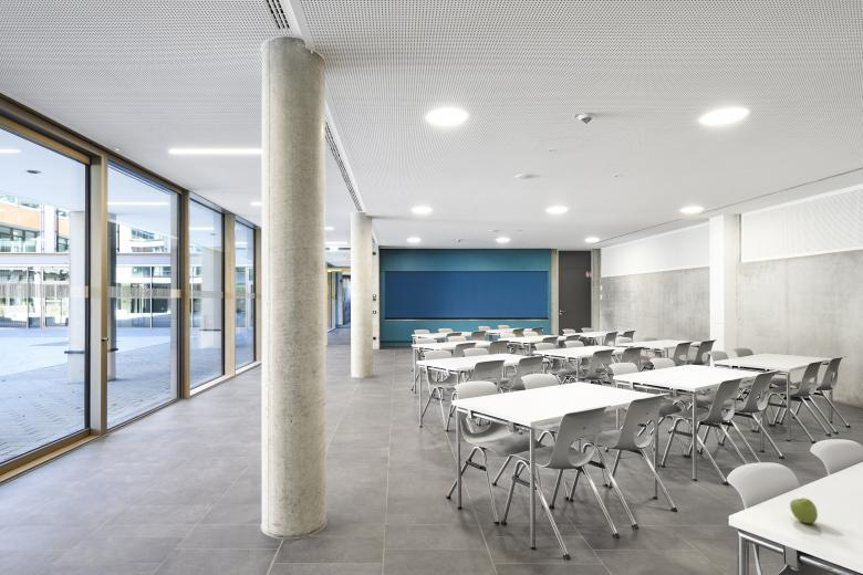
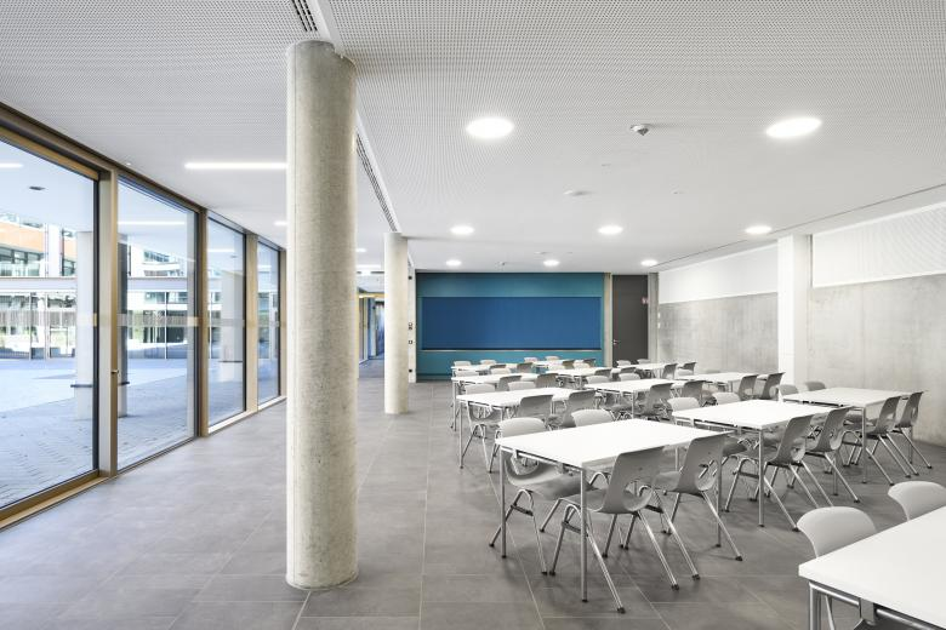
- apple (803, 510)
